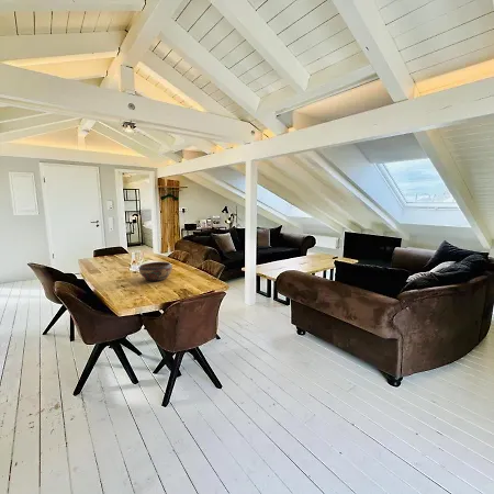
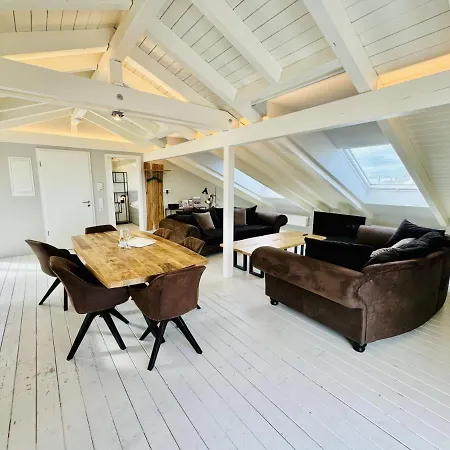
- decorative bowl (156, 271)
